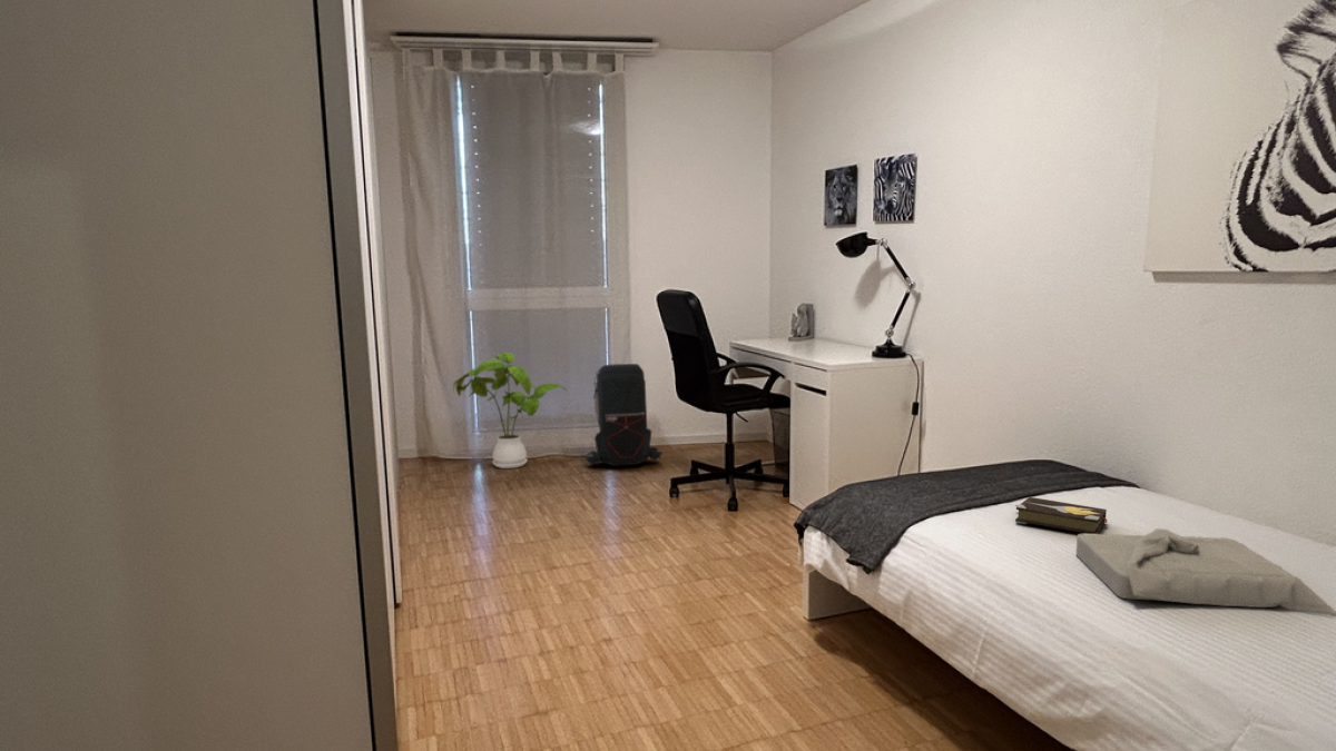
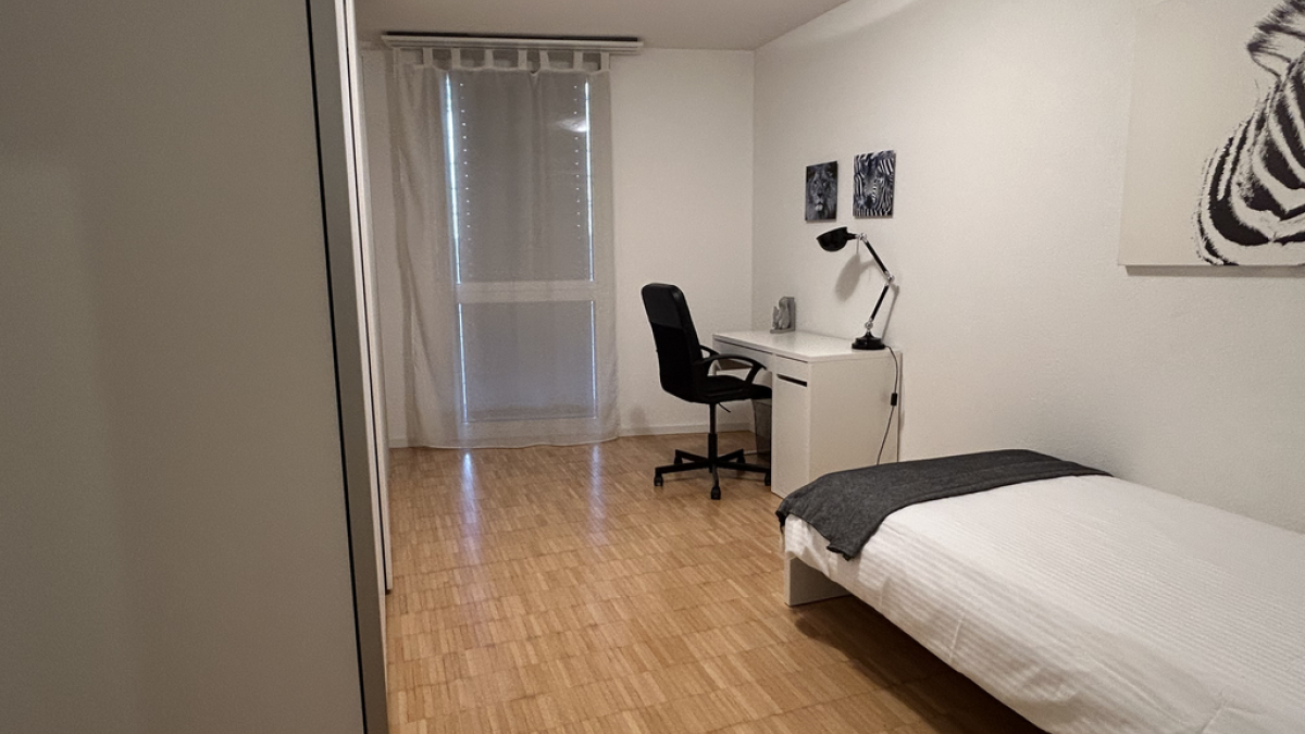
- house plant (509, 411)
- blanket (1193, 561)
- hardback book (1060, 513)
- backpack (621, 412)
